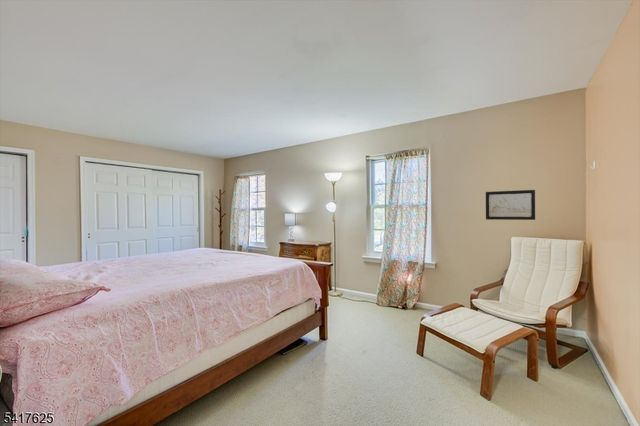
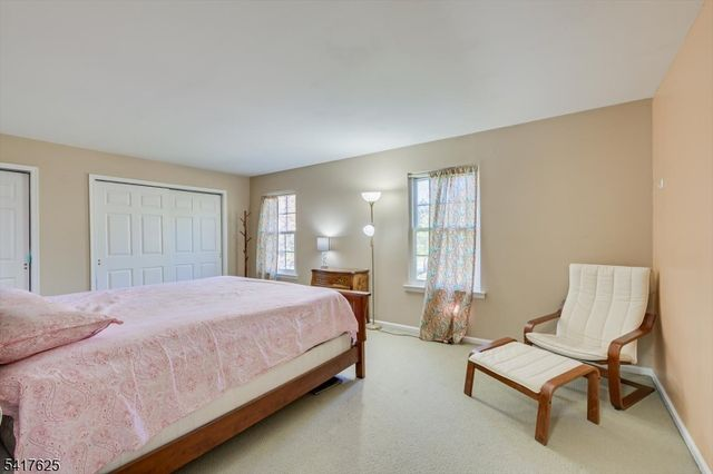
- wall art (509, 205)
